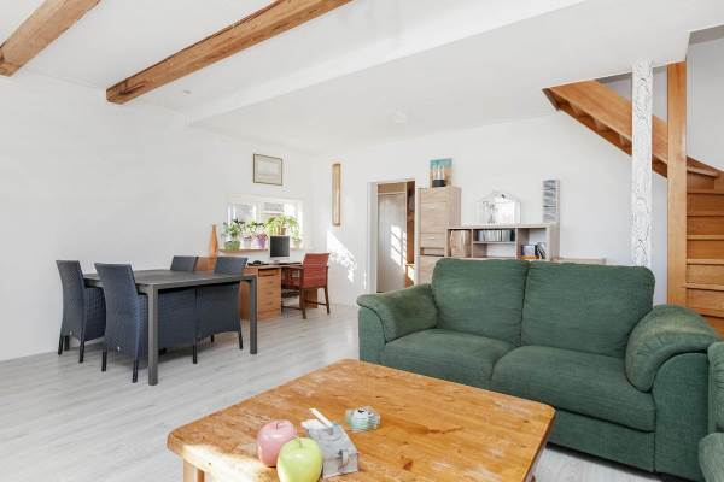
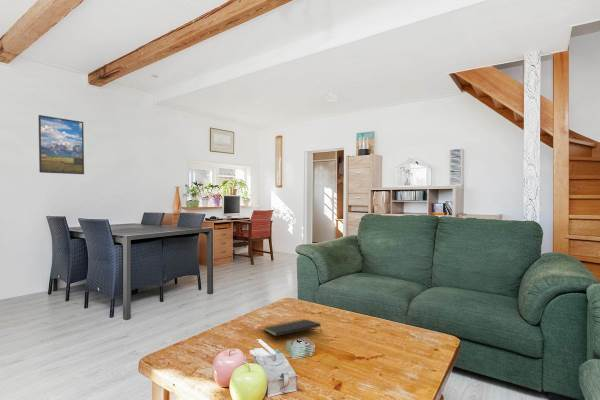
+ notepad (291, 326)
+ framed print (62, 146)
